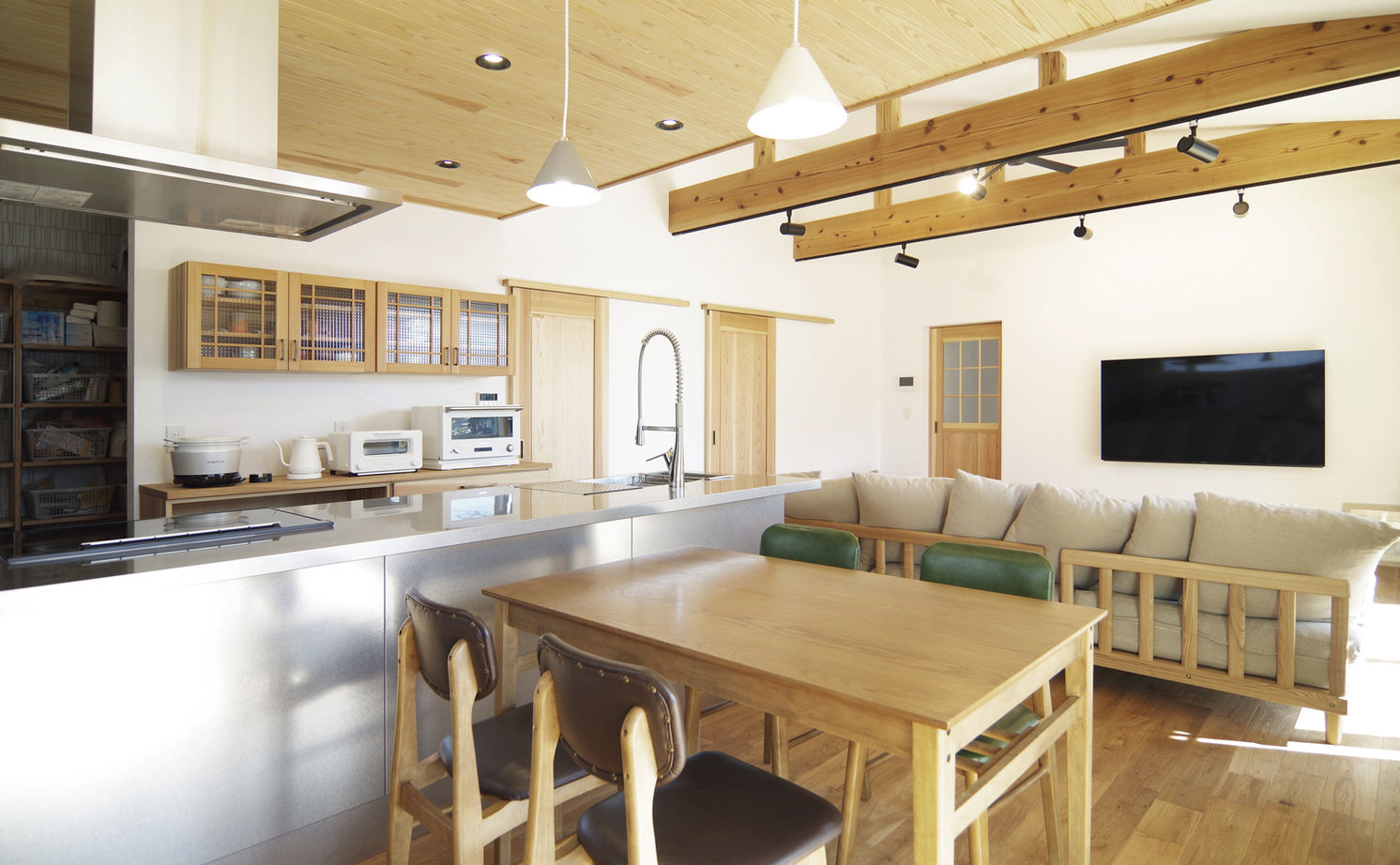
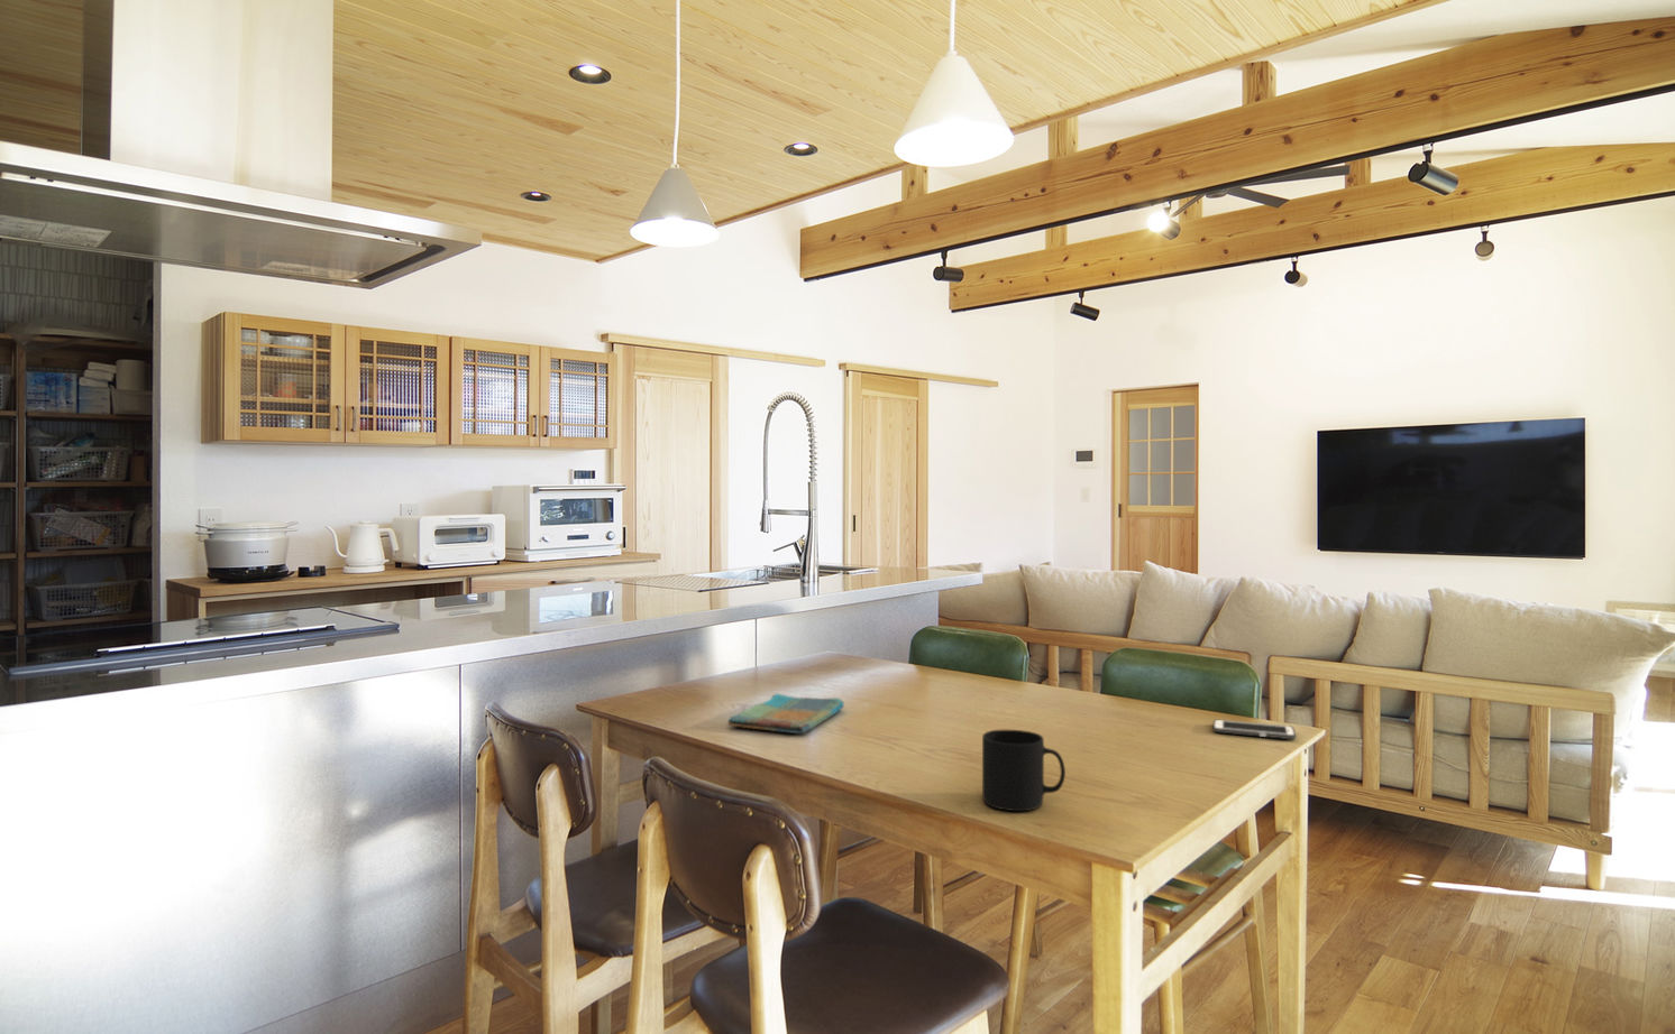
+ cell phone (1253, 729)
+ dish towel (788, 712)
+ mug (1022, 771)
